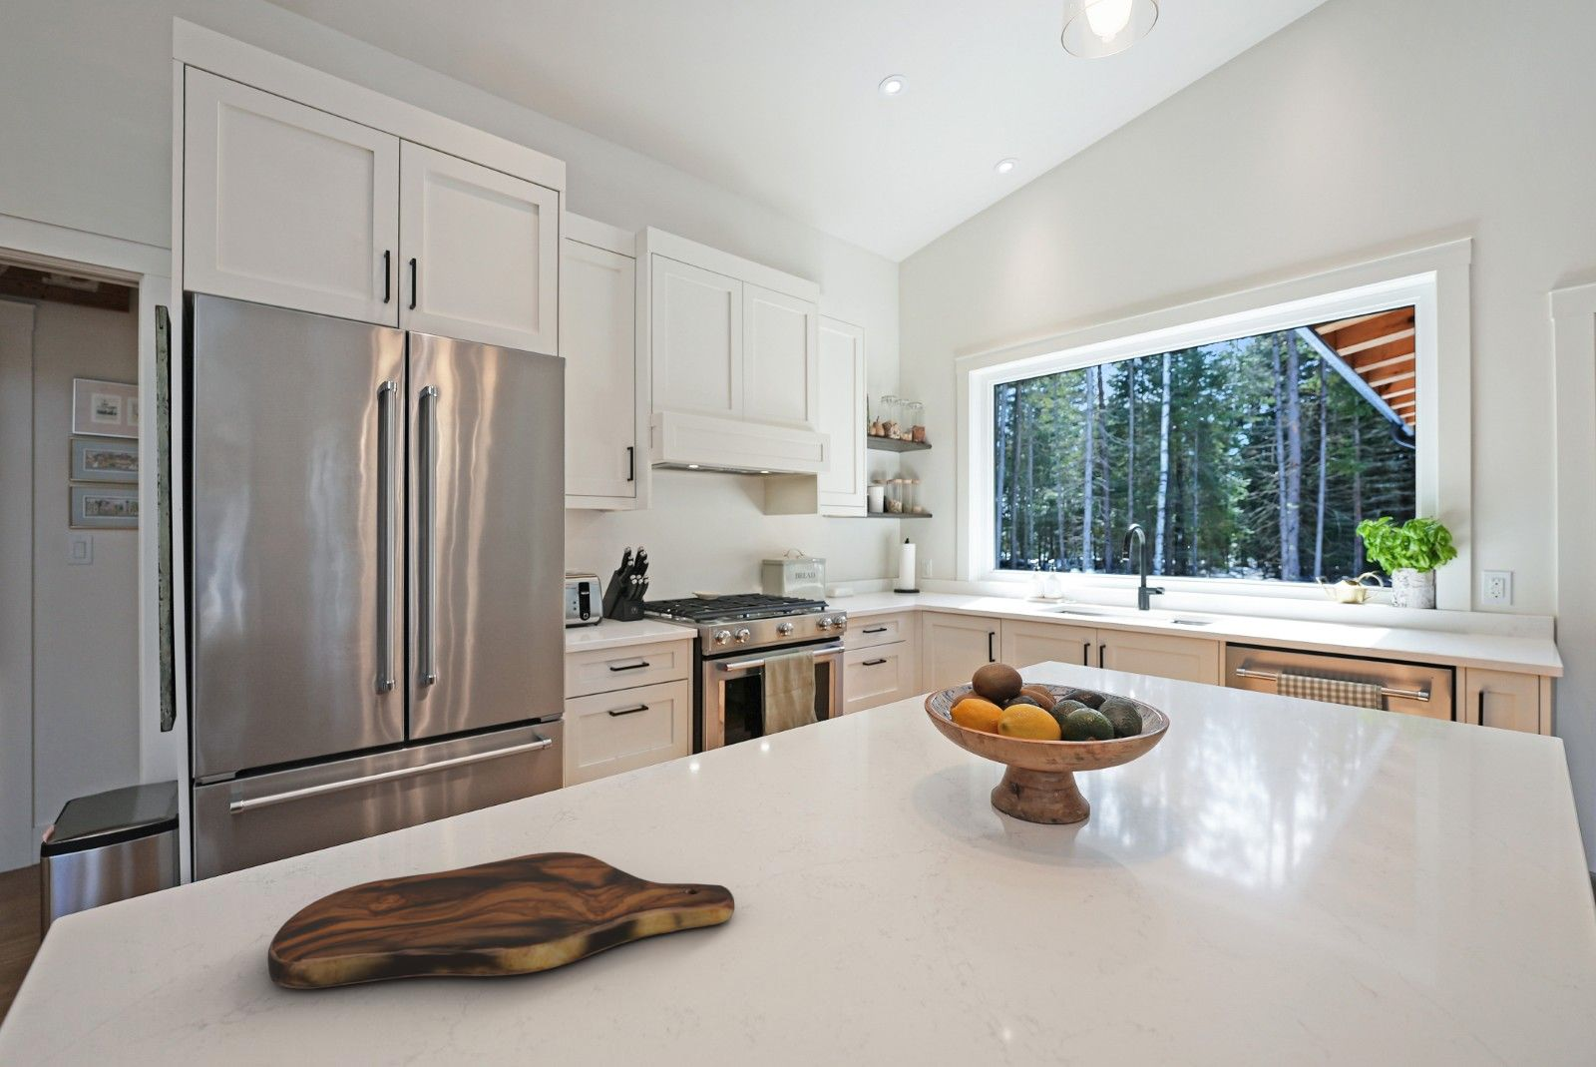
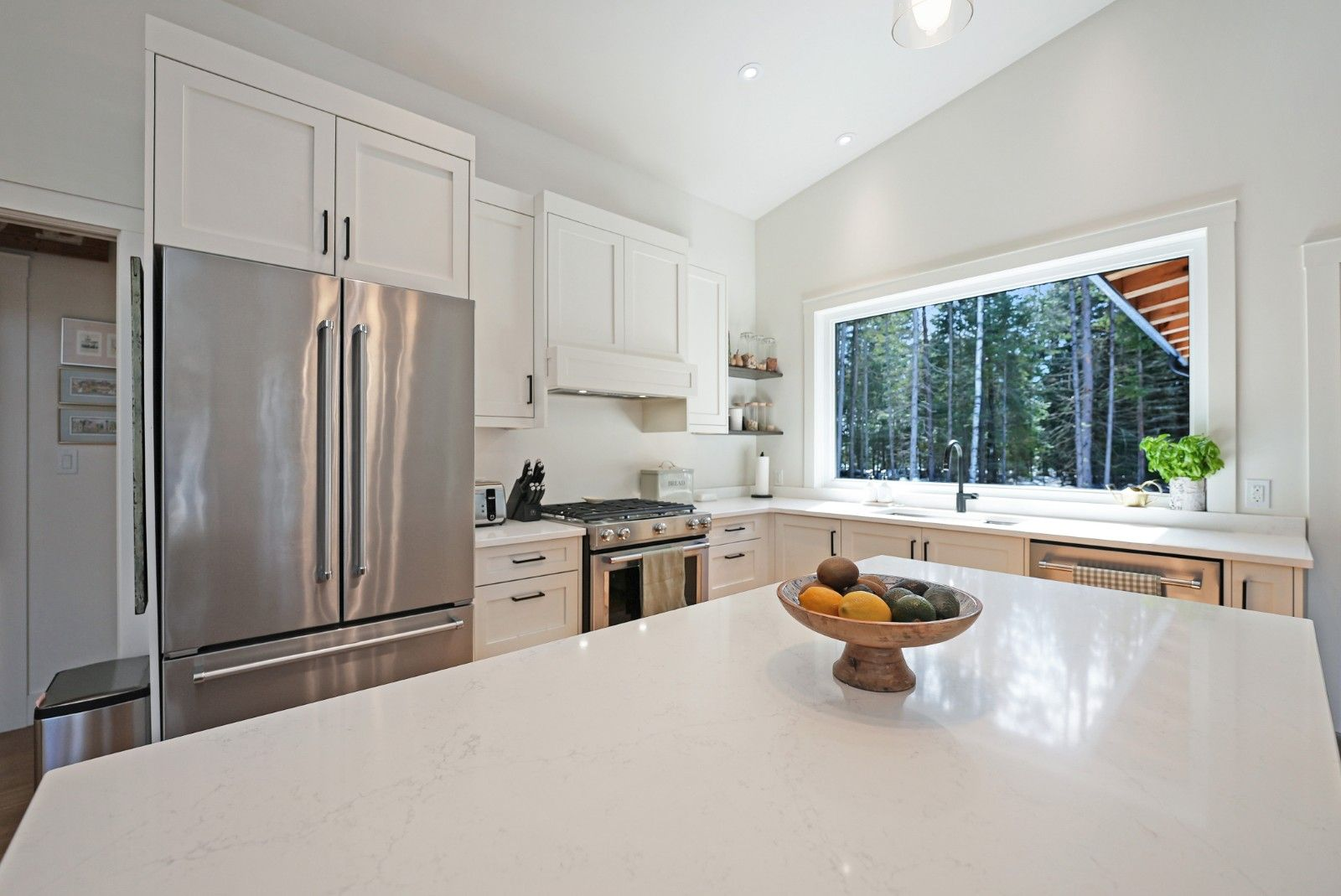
- cutting board (521, 909)
